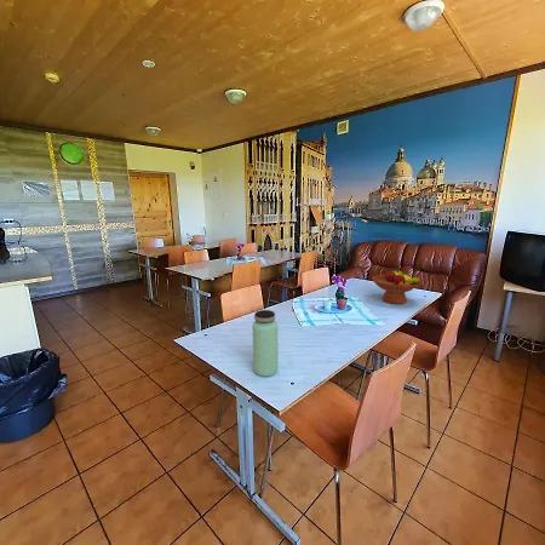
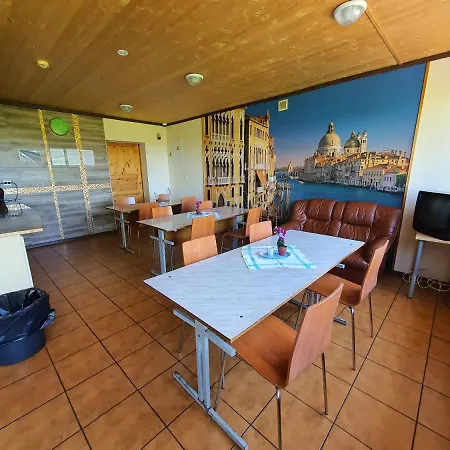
- fruit bowl (395, 286)
- bottle (265, 342)
